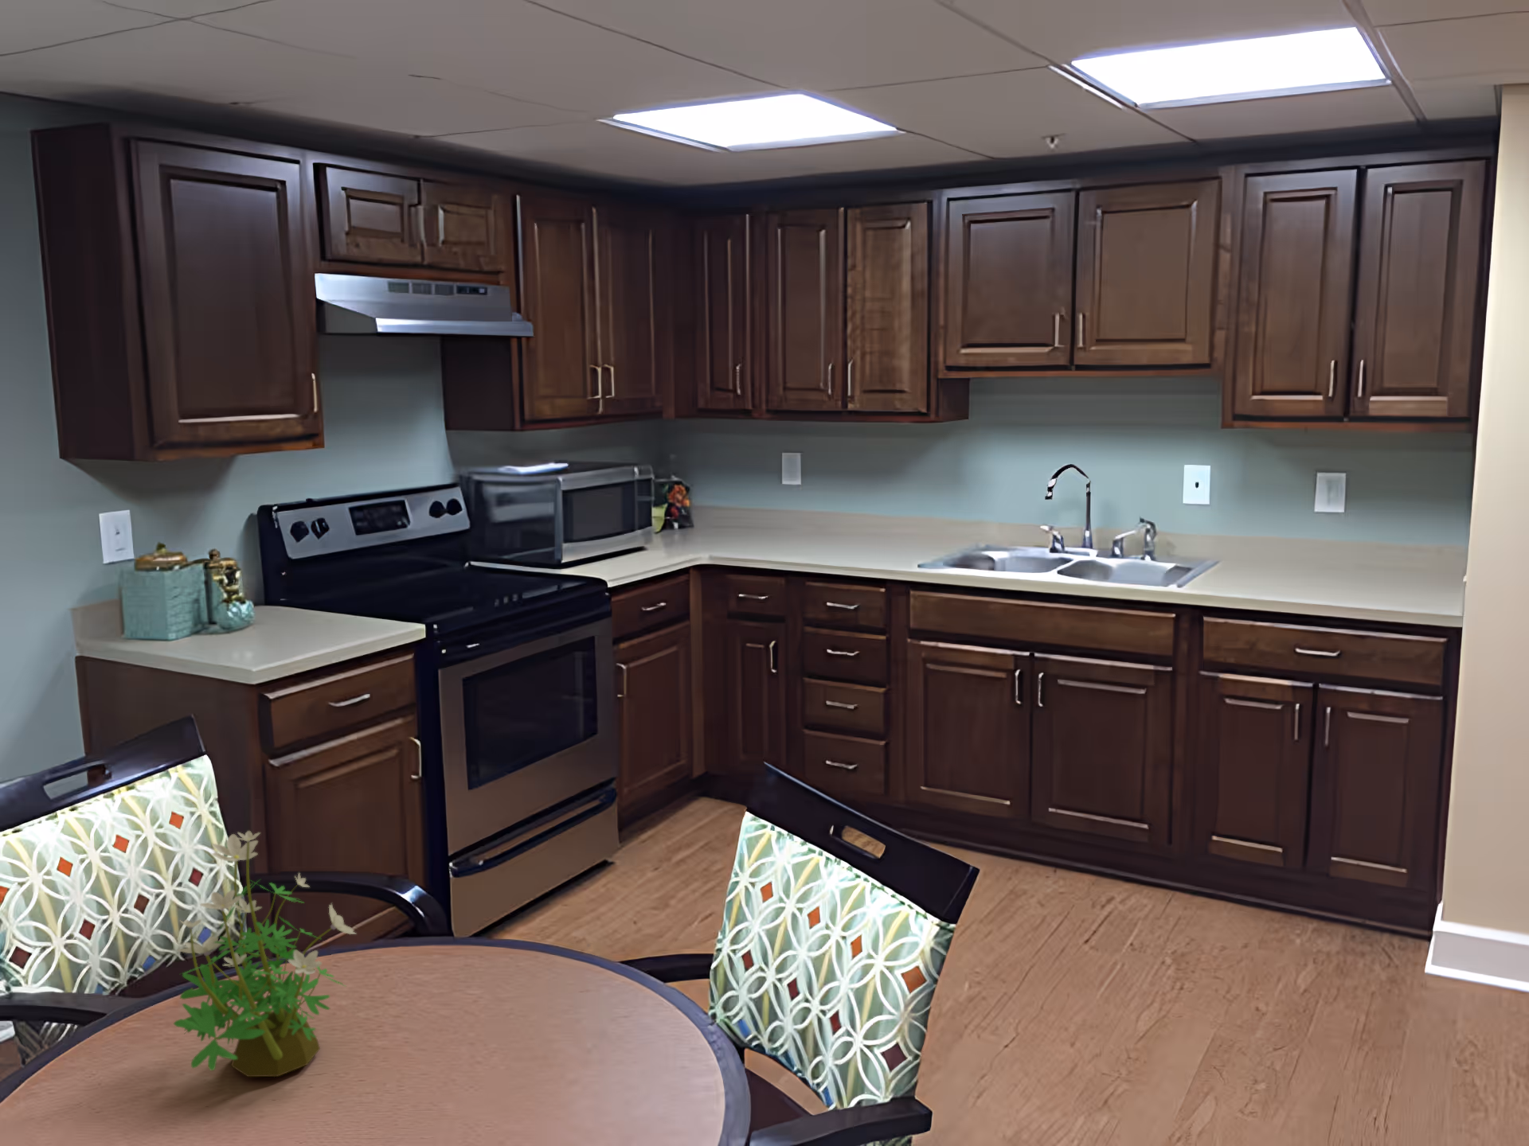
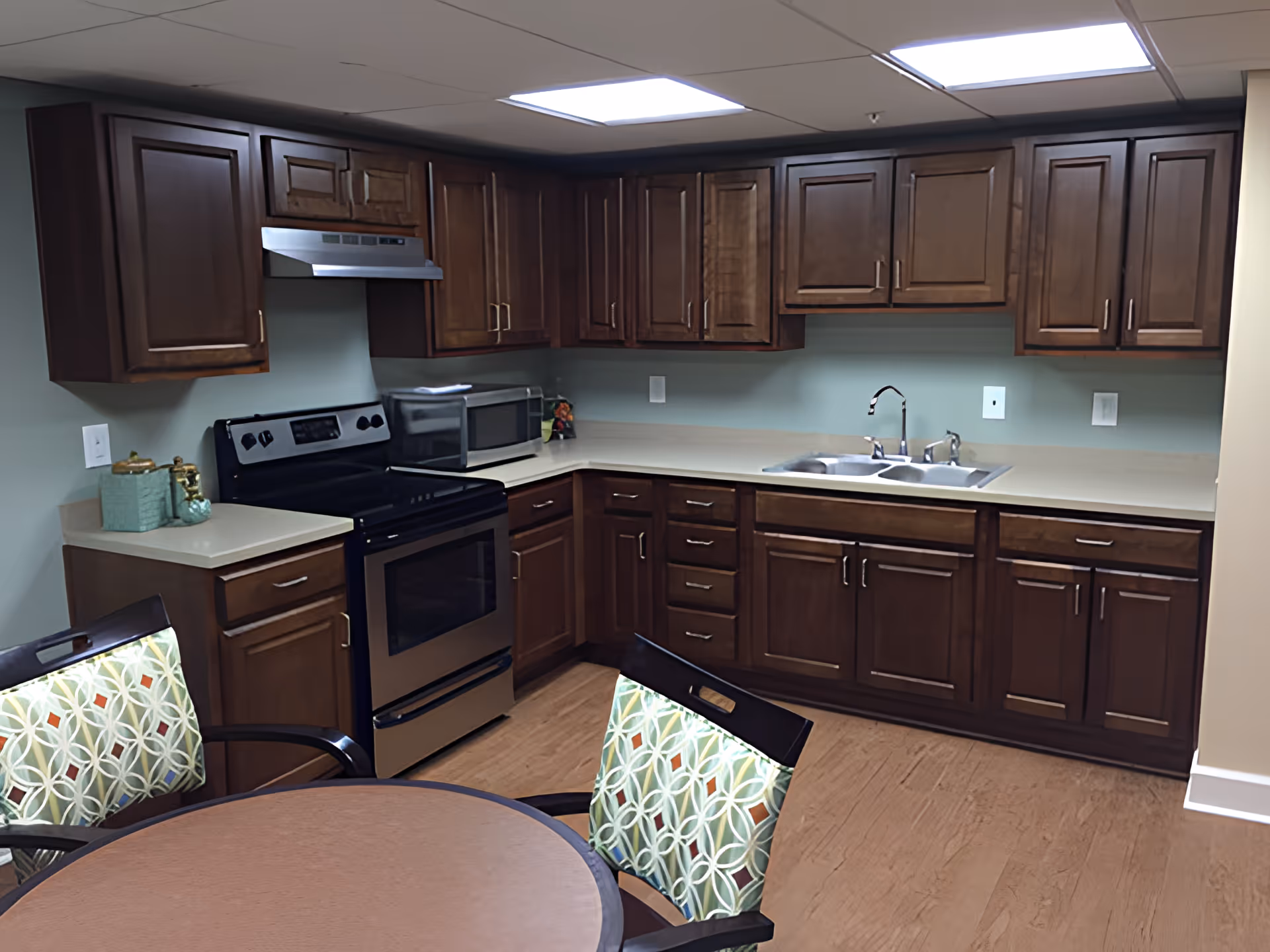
- potted plant (256, 950)
